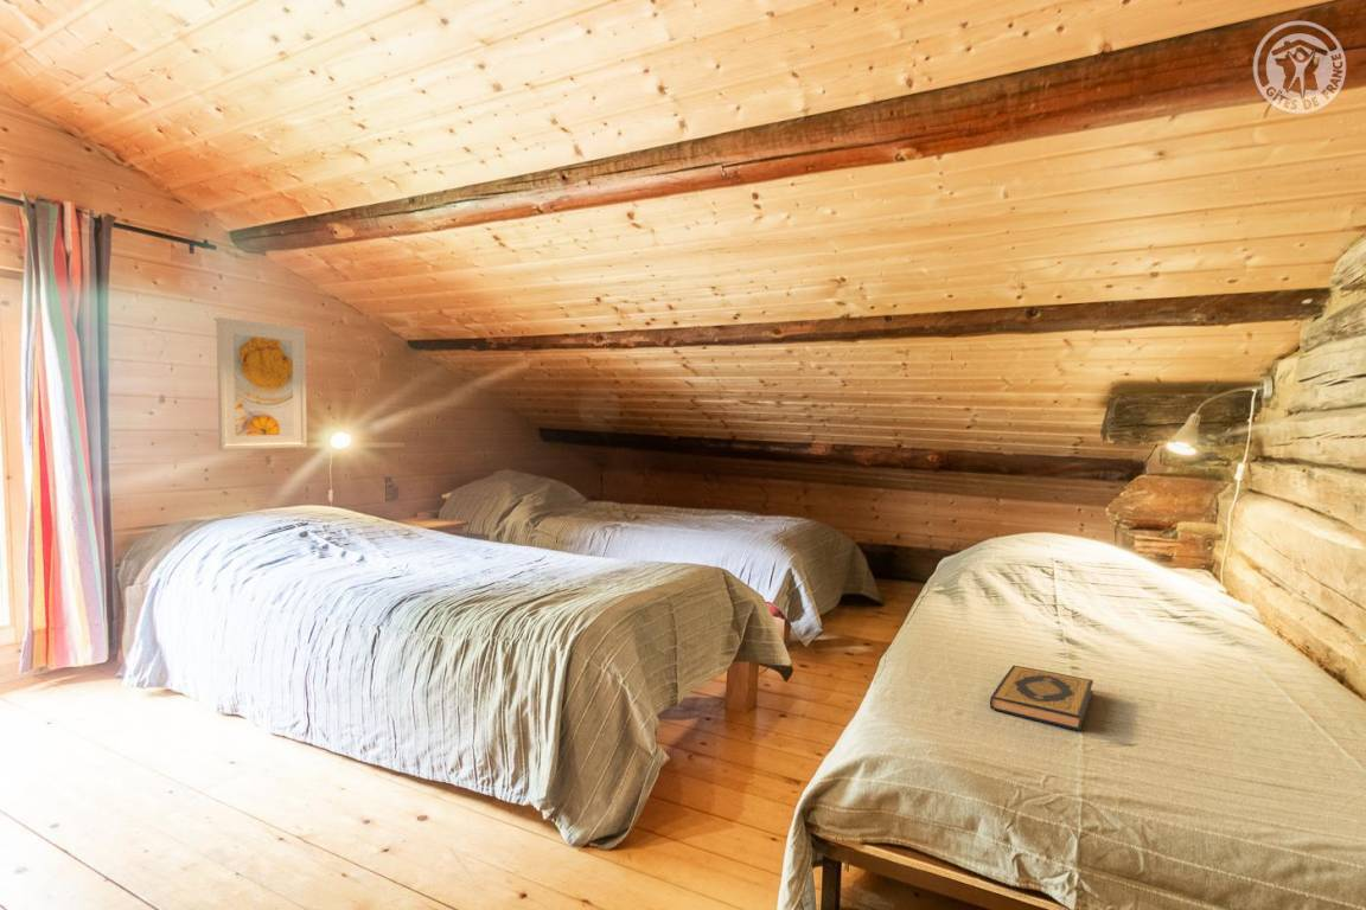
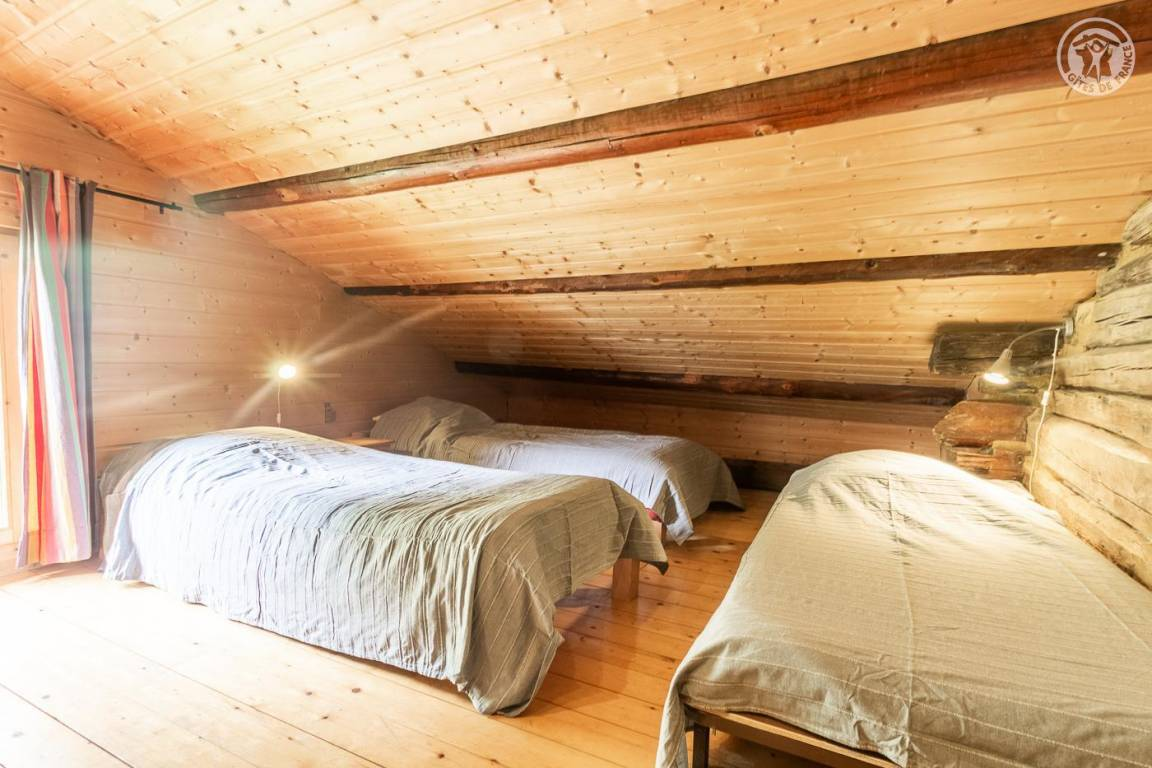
- hardback book (1042, 693)
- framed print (263, 386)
